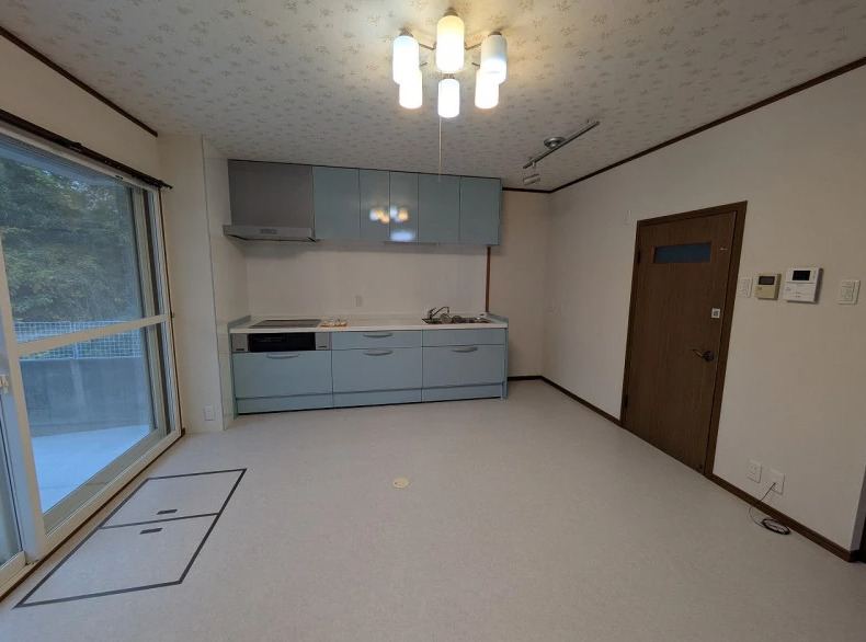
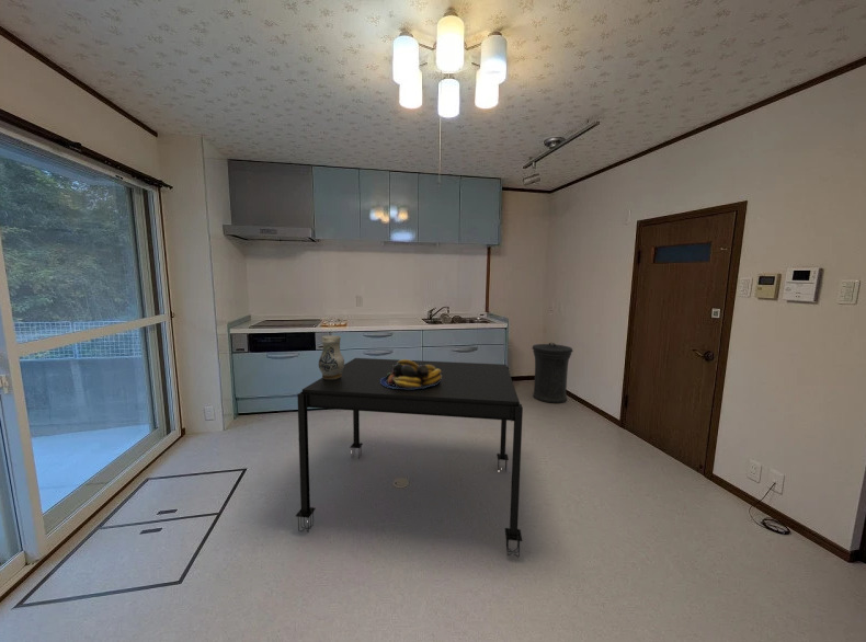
+ ceramic pitcher (332, 356)
+ fruit bowl (410, 369)
+ dining table (420, 414)
+ trash can (550, 370)
